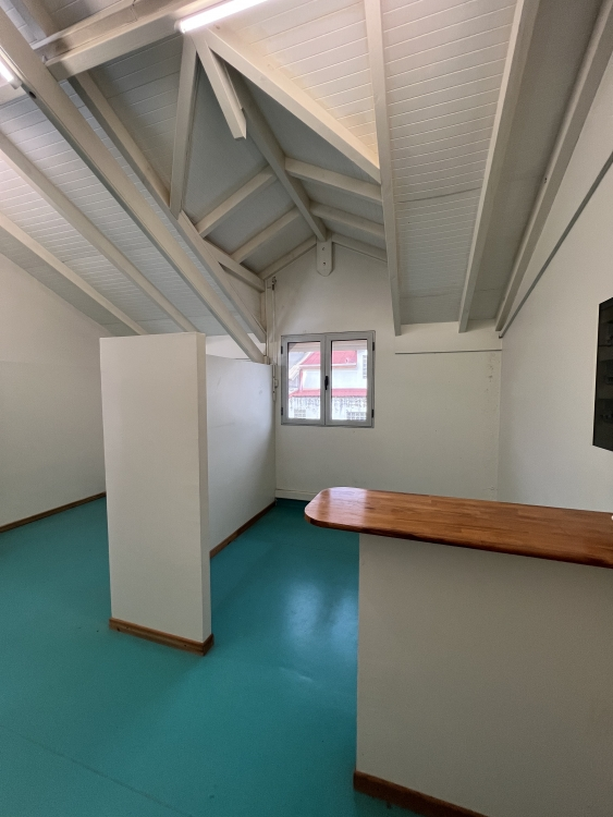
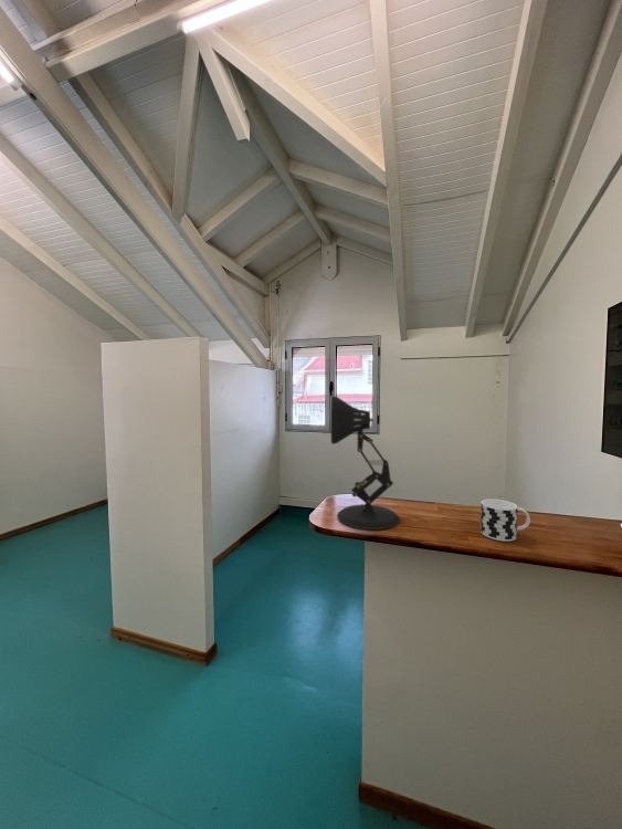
+ desk lamp (365, 457)
+ cup (504, 520)
